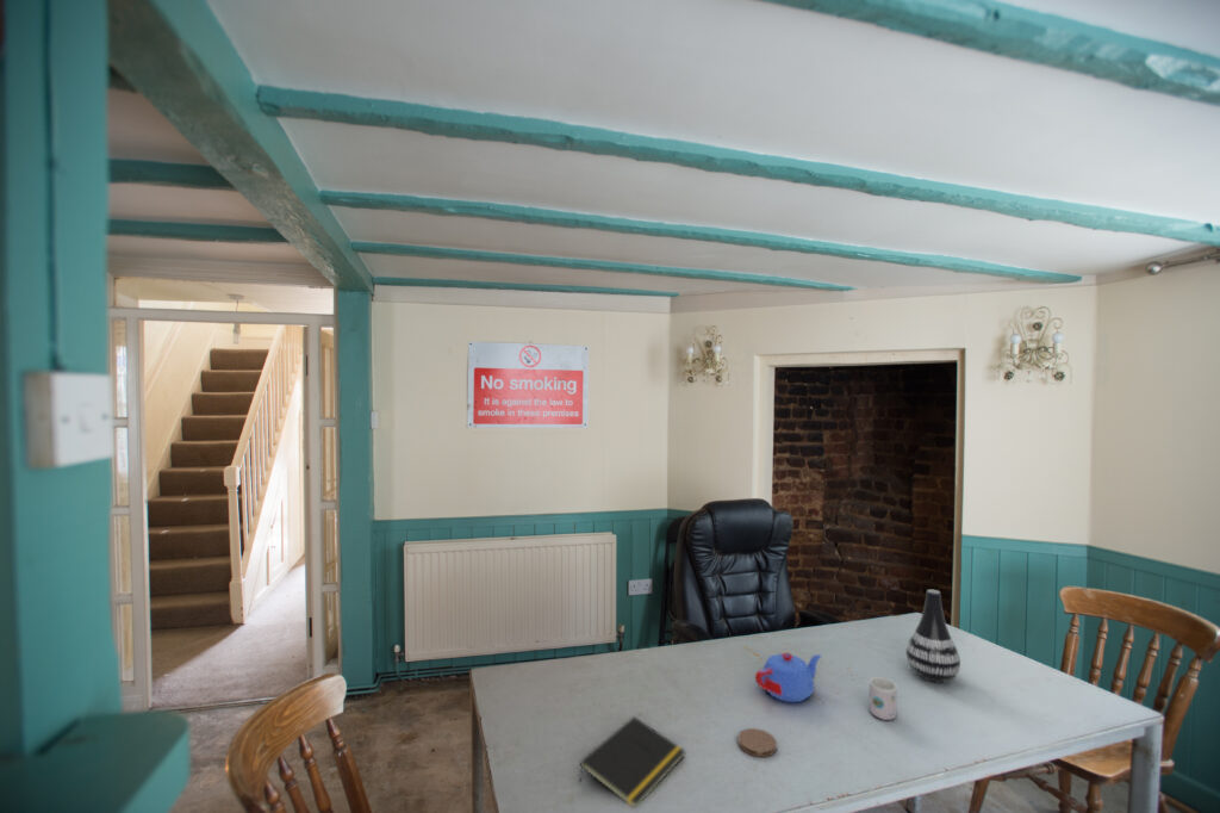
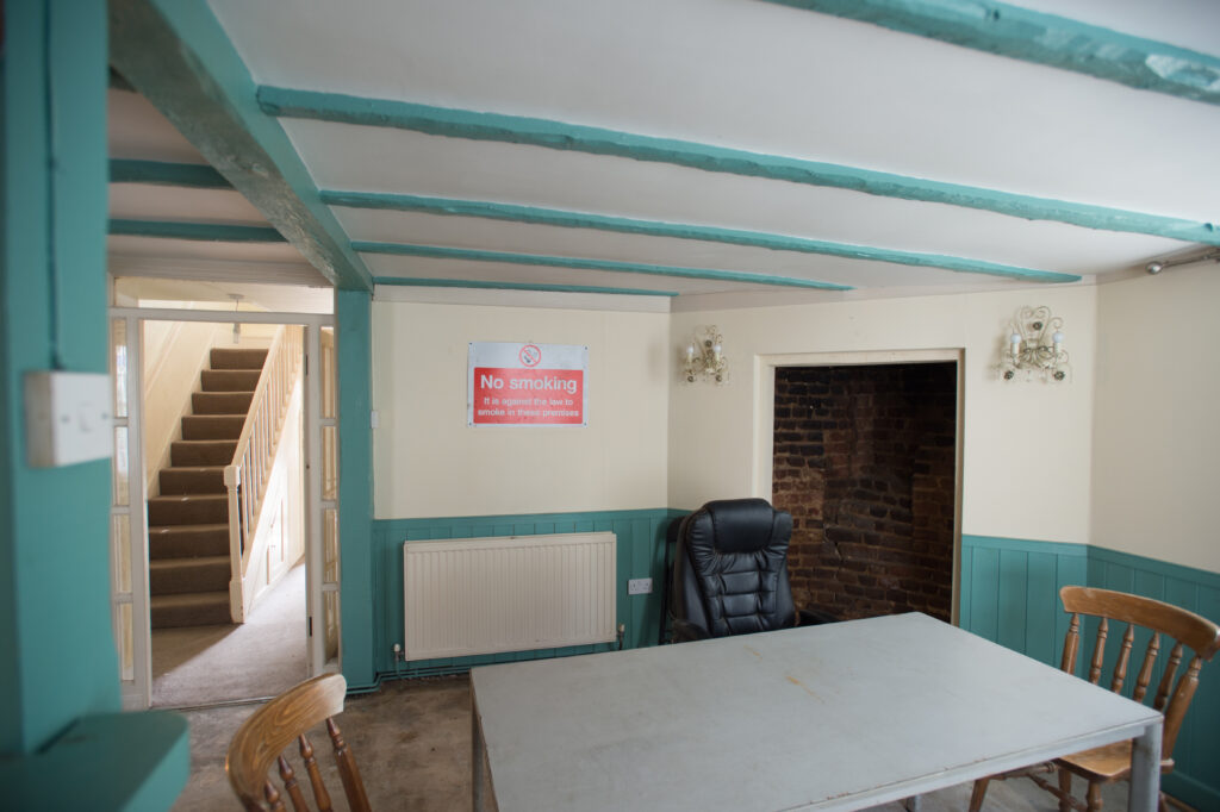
- notepad (634, 757)
- teapot (789, 672)
- mug (883, 693)
- vase (933, 634)
- coaster (757, 741)
